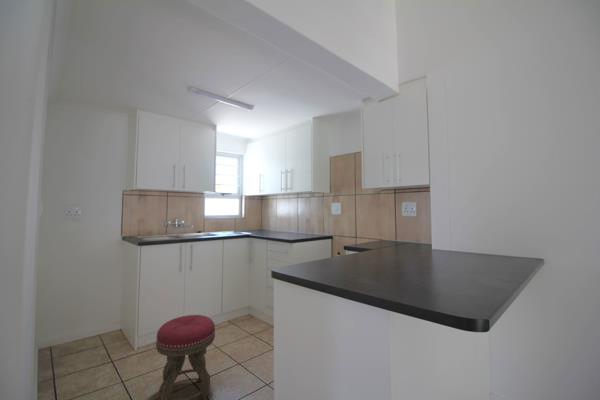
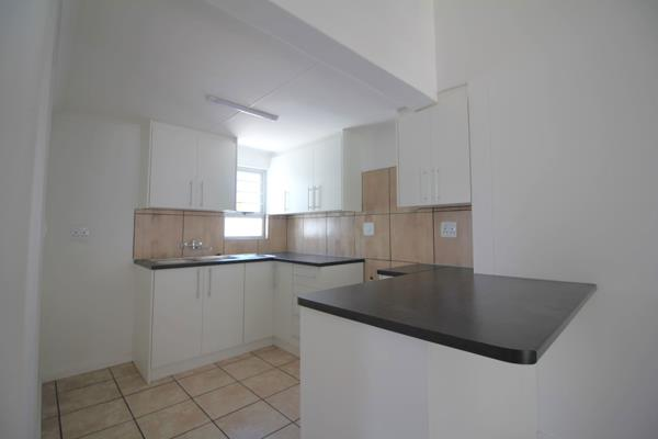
- stool (184, 356)
